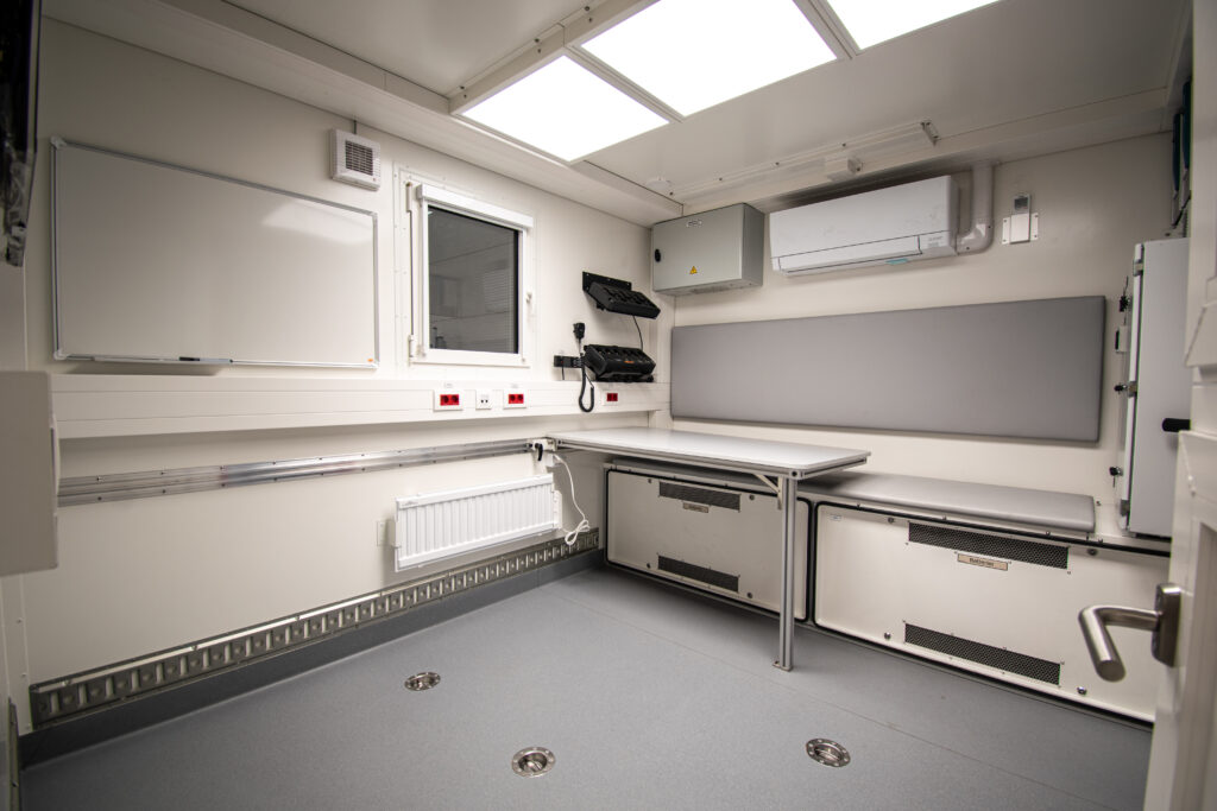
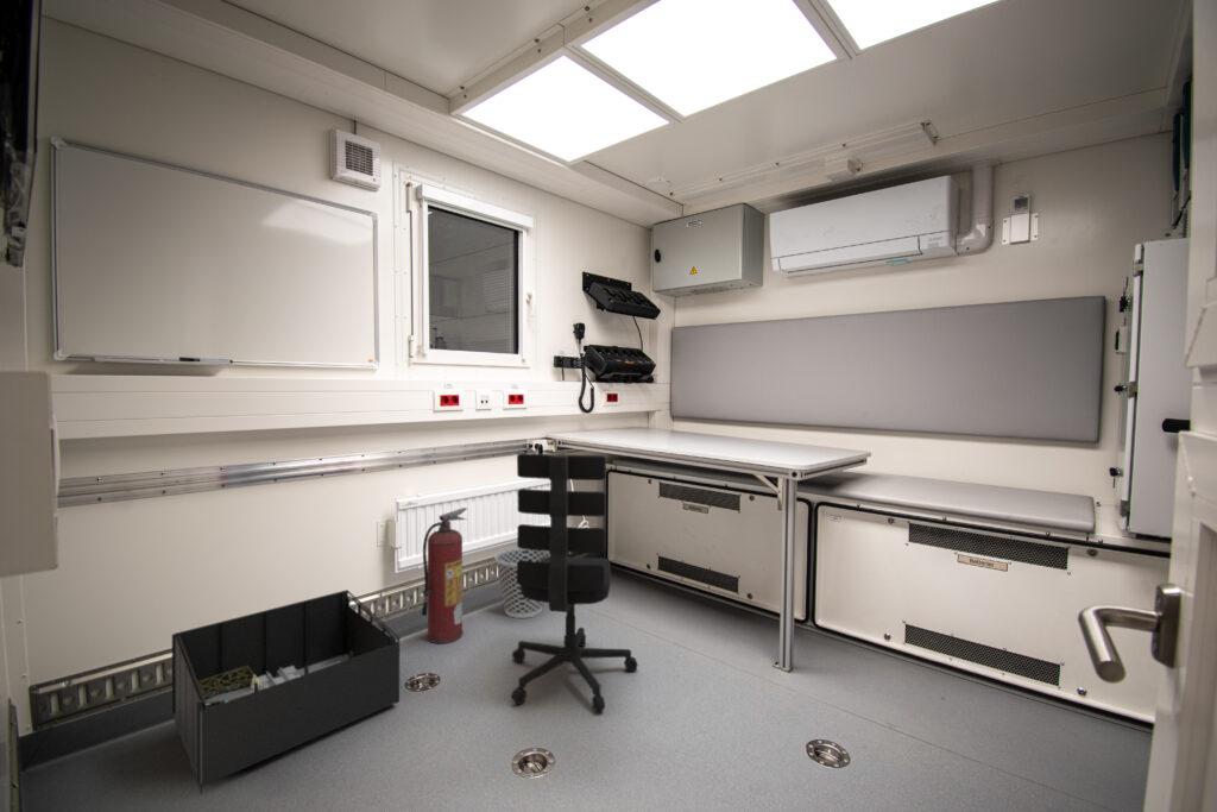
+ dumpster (288, 671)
+ wastebasket (518, 584)
+ fire extinguisher (444, 573)
+ office chair (572, 561)
